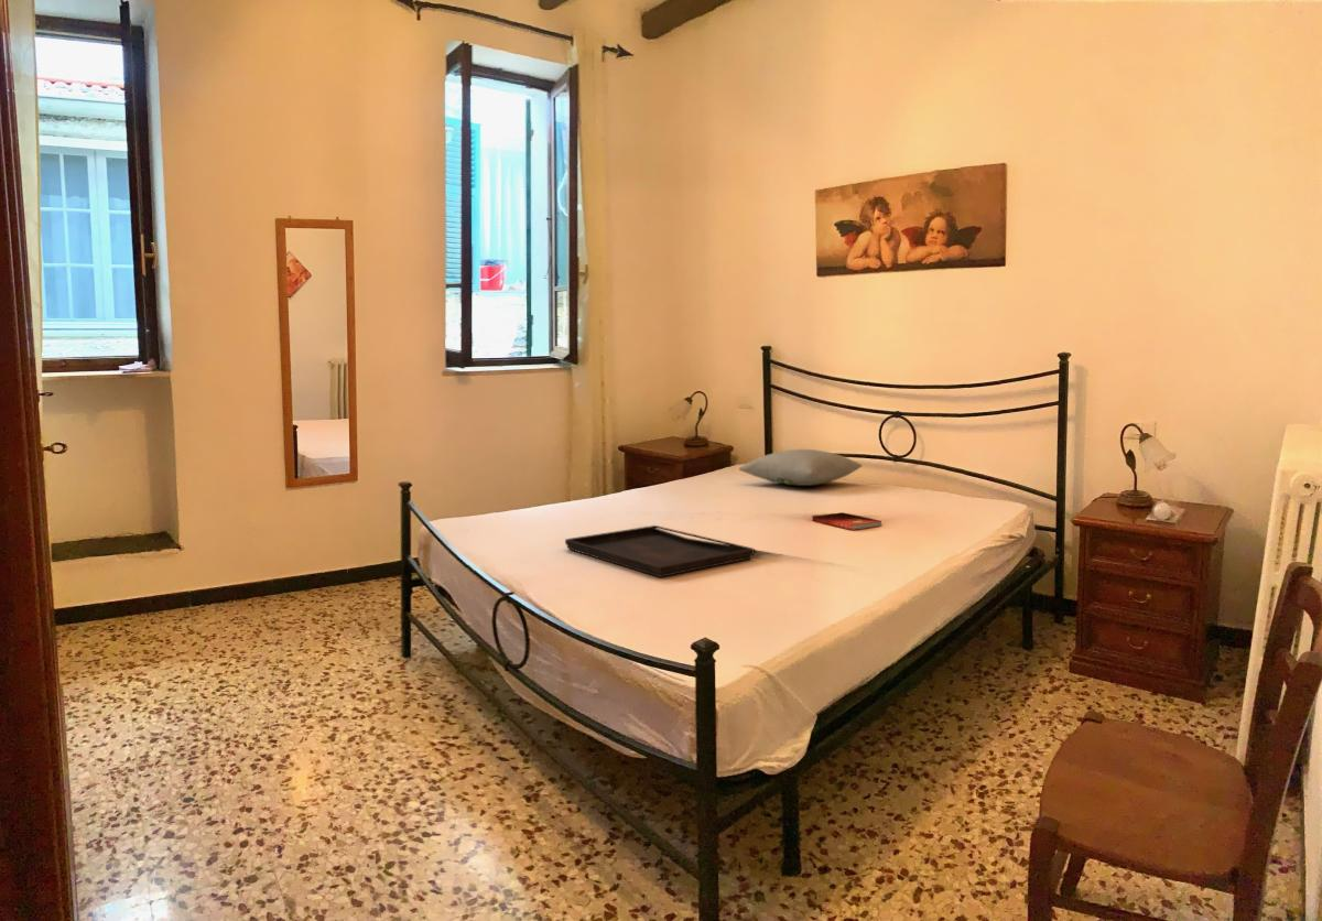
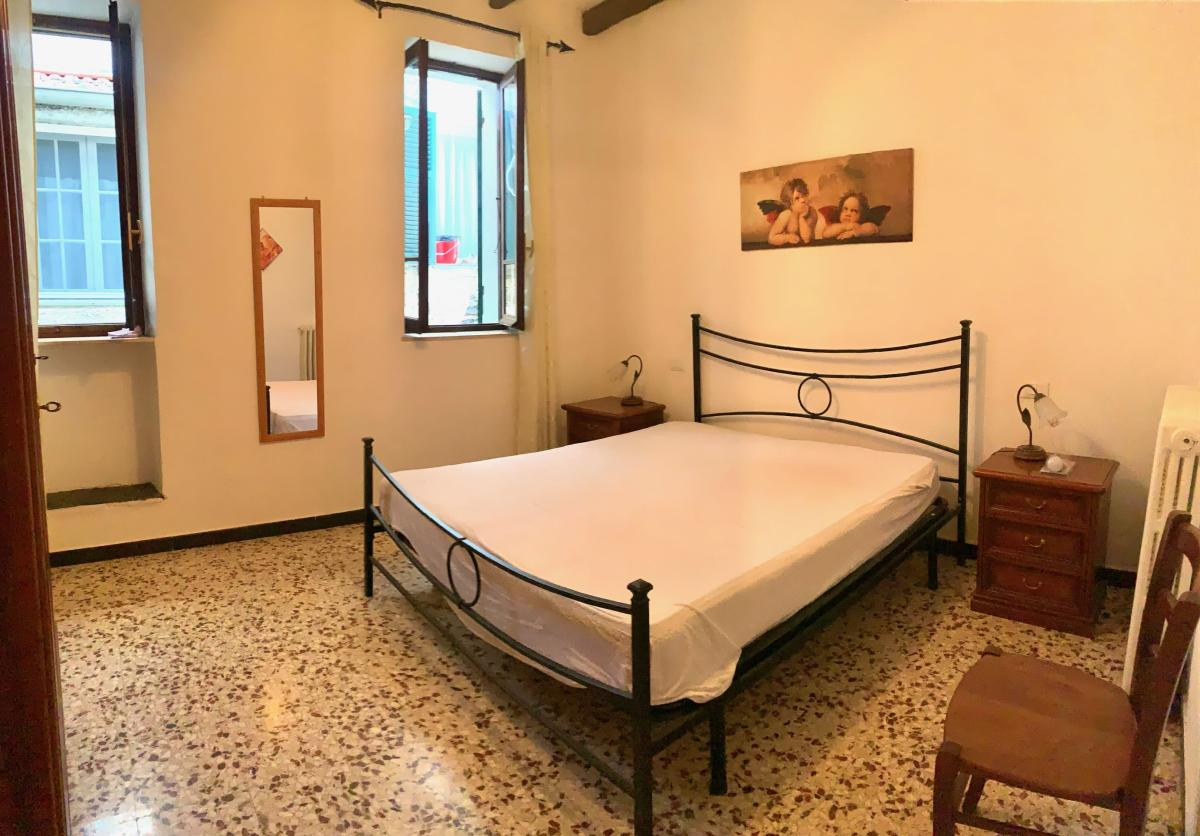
- book (846, 520)
- serving tray (657, 549)
- pillow (800, 466)
